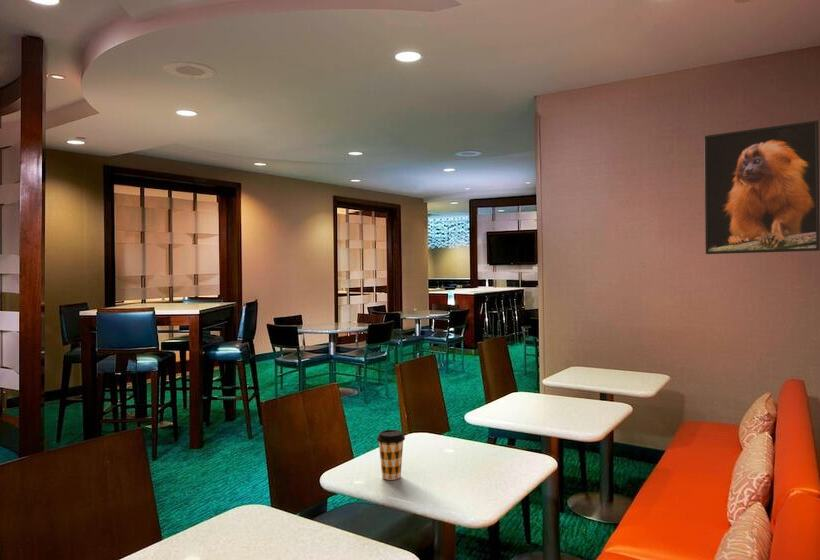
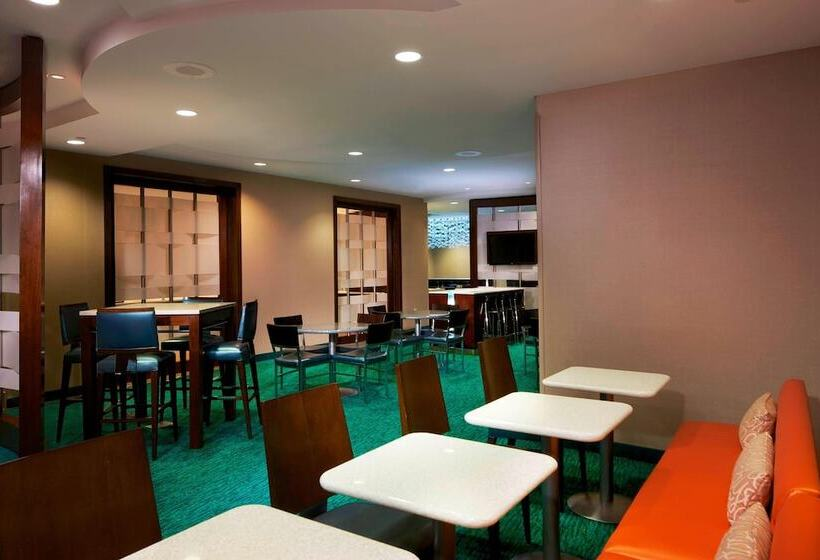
- coffee cup (391, 454)
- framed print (759, 190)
